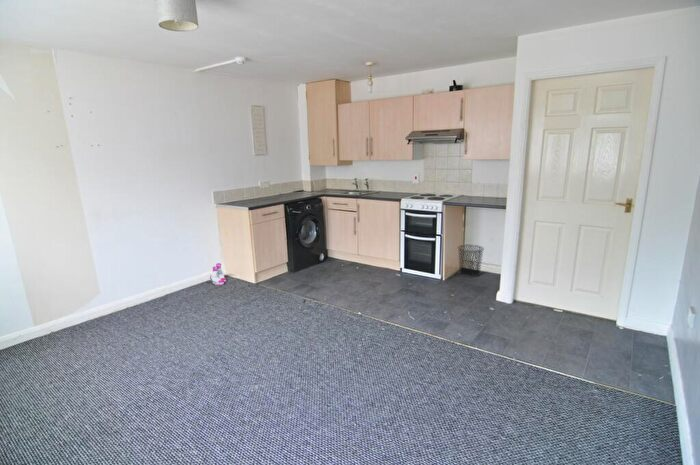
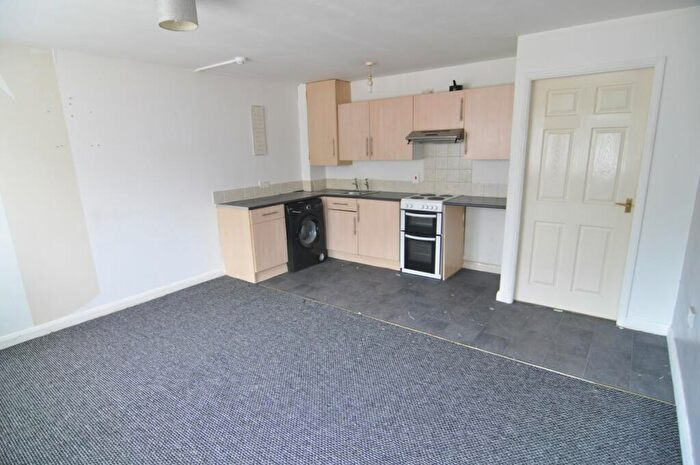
- waste bin (470, 260)
- boots (218, 273)
